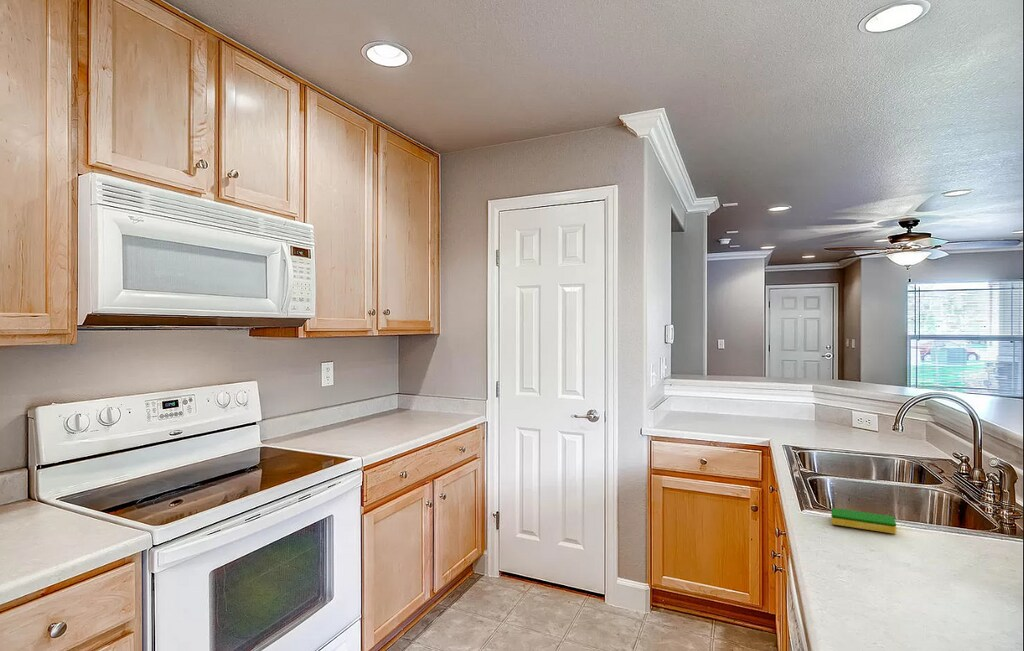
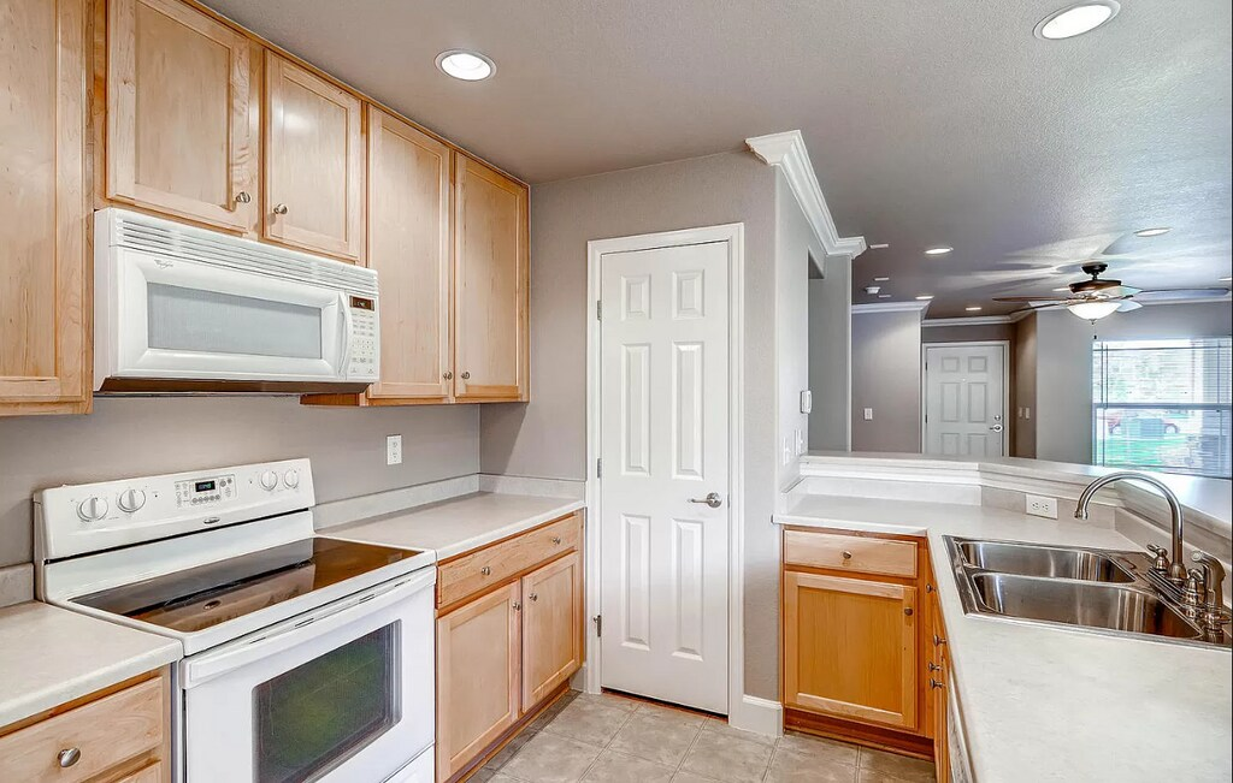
- dish sponge (862, 520)
